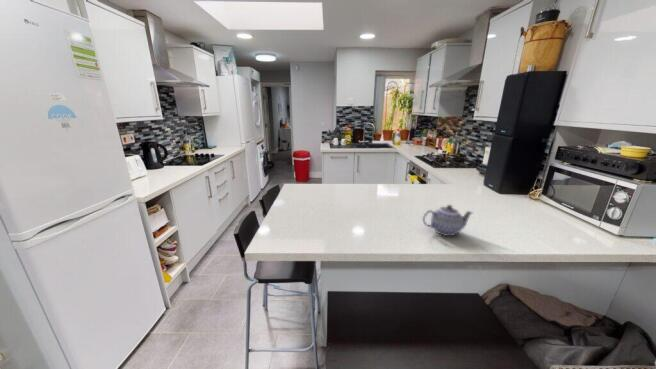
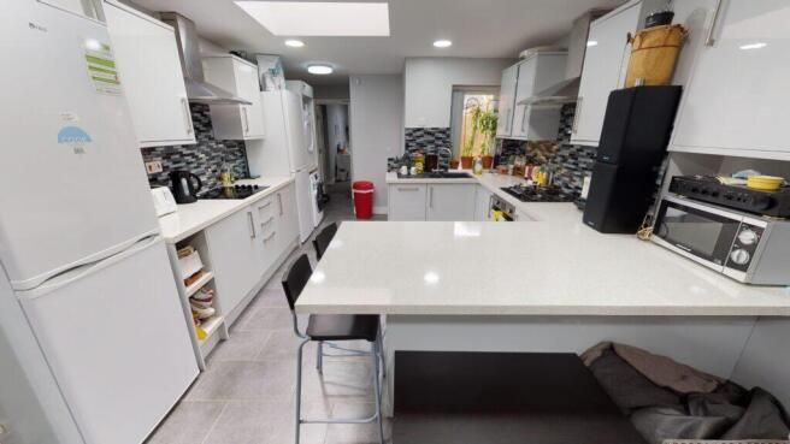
- teapot (447, 218)
